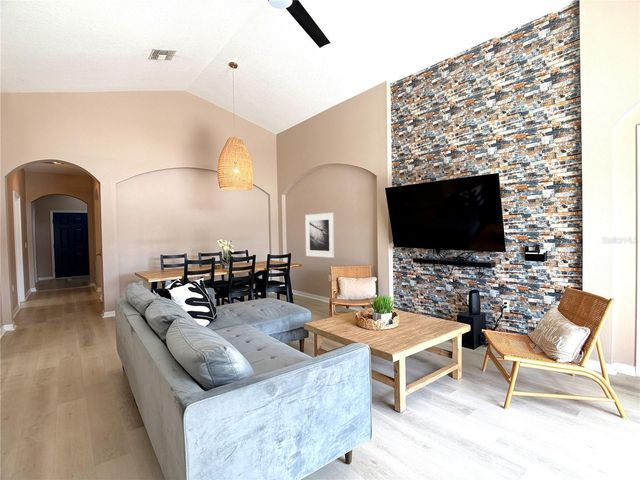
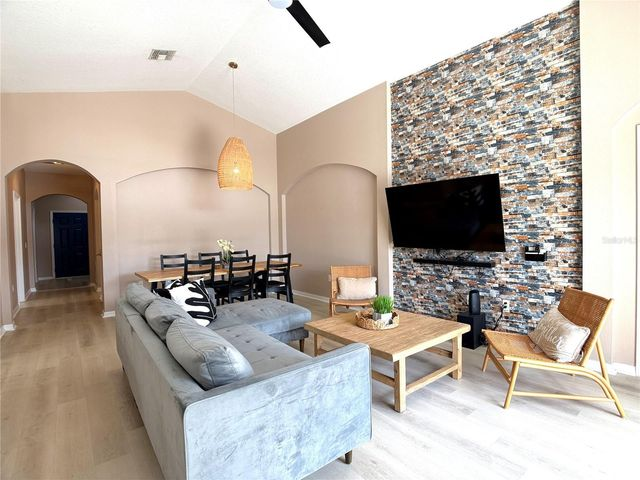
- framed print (319, 235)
